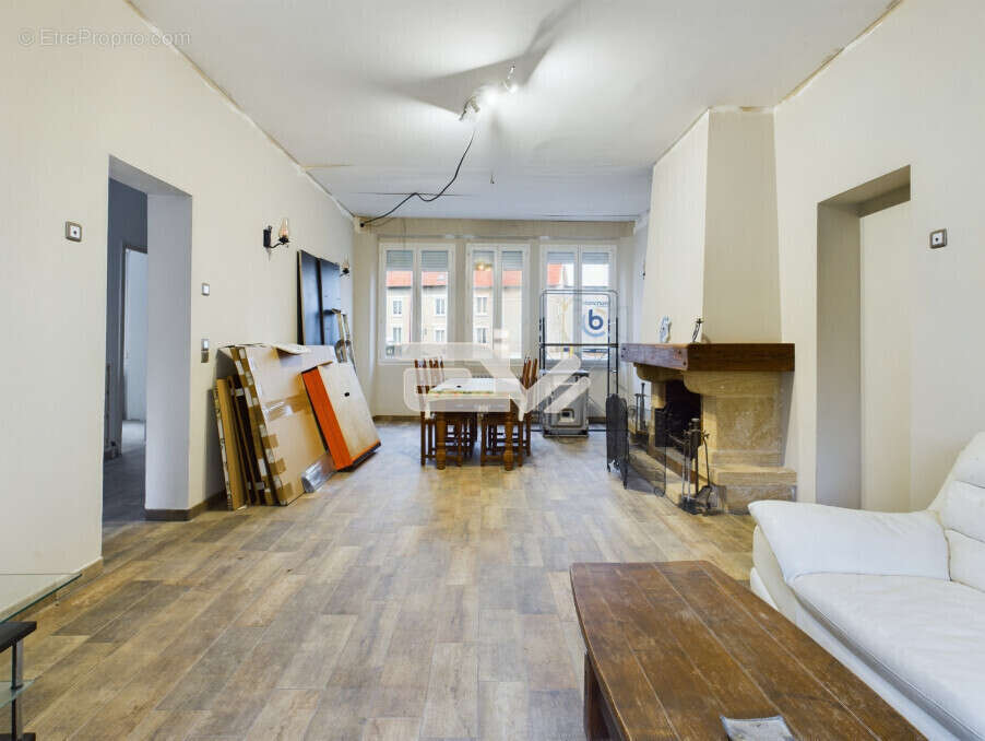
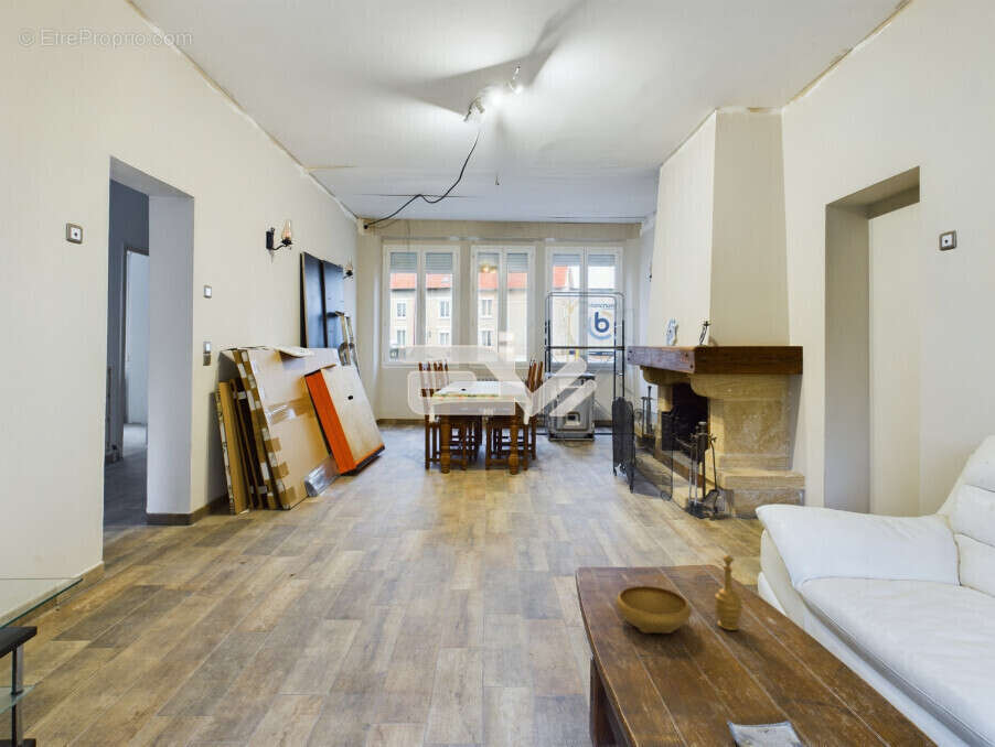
+ decorative bowl (676, 593)
